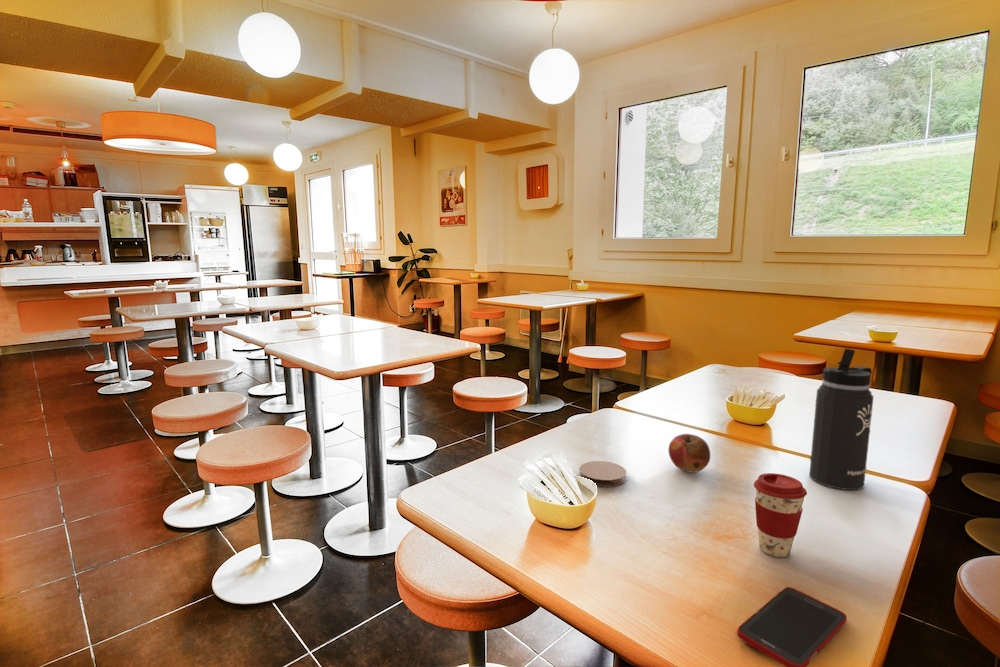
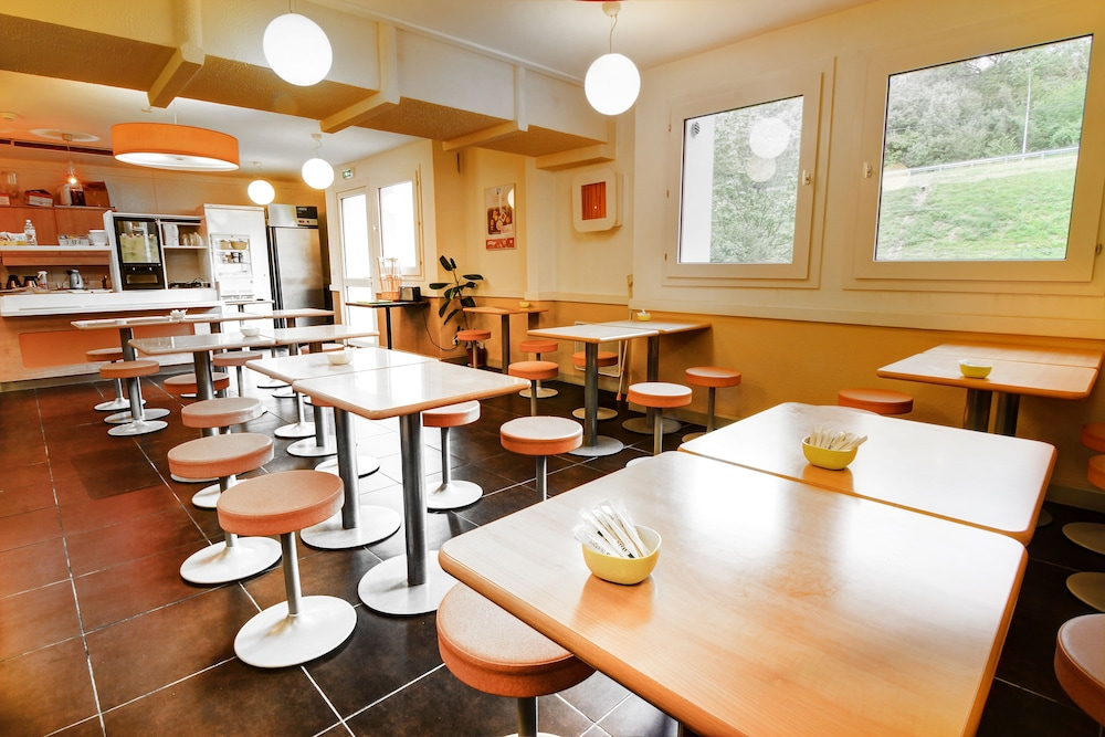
- thermos bottle (845, 415)
- fruit (689, 452)
- coffee cup (777, 515)
- cell phone (792, 625)
- coaster (602, 473)
